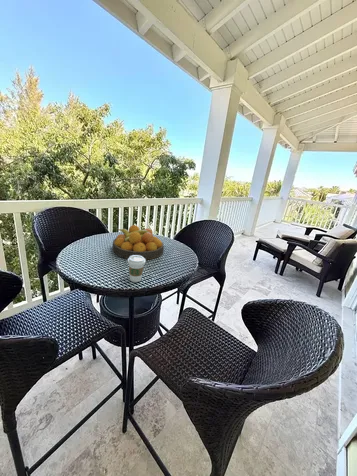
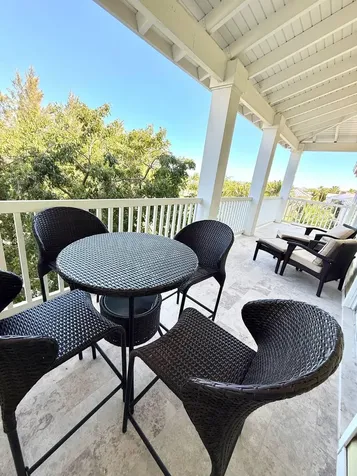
- coffee cup (136, 268)
- fruit bowl (139, 239)
